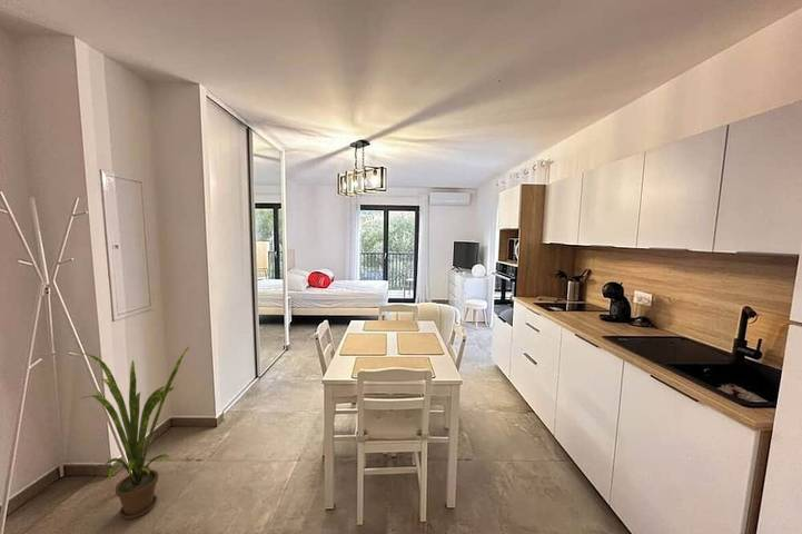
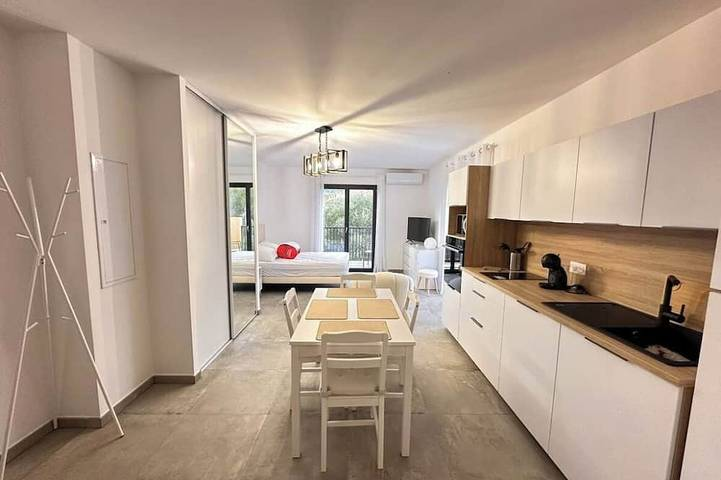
- house plant (123, 434)
